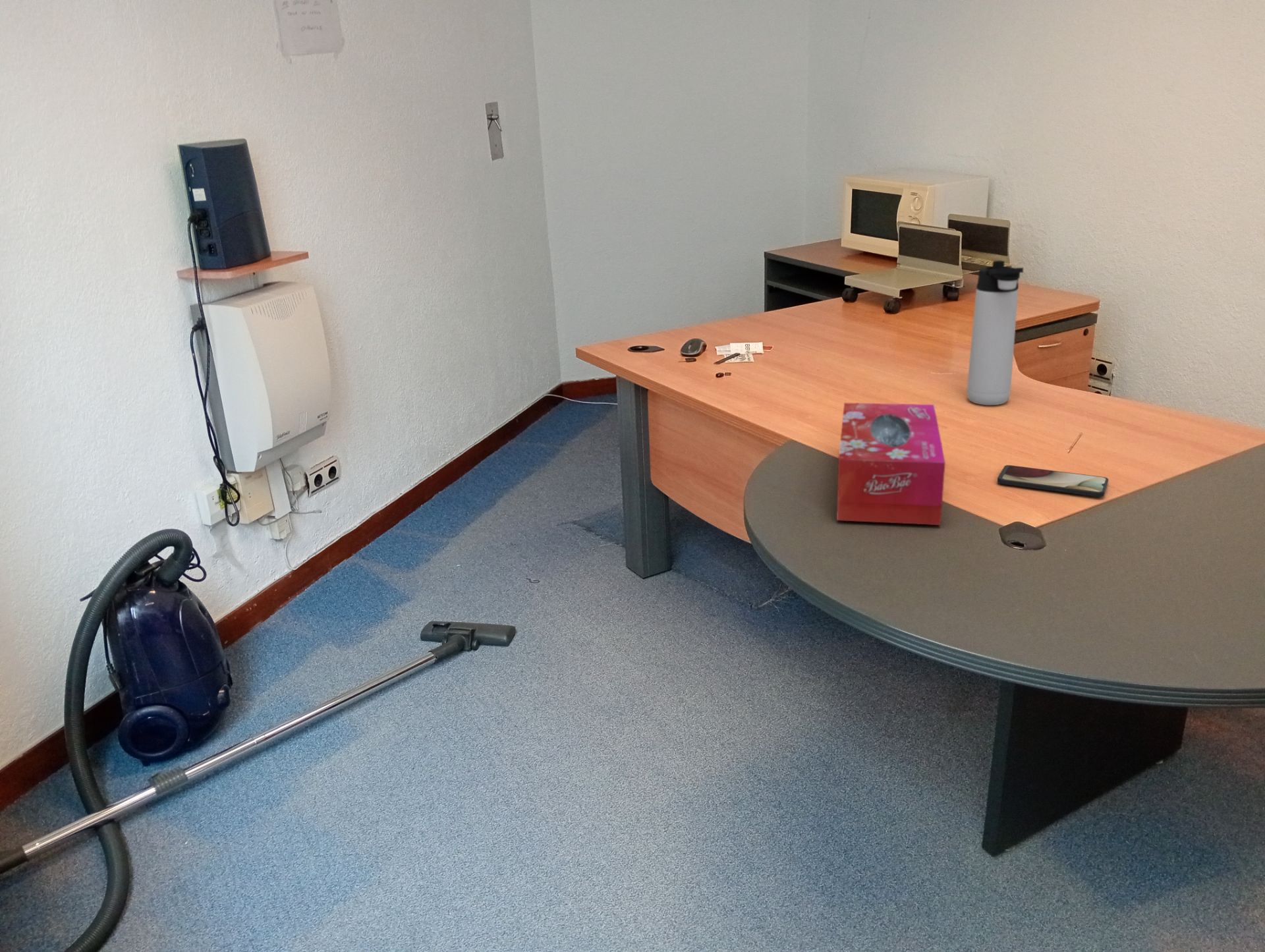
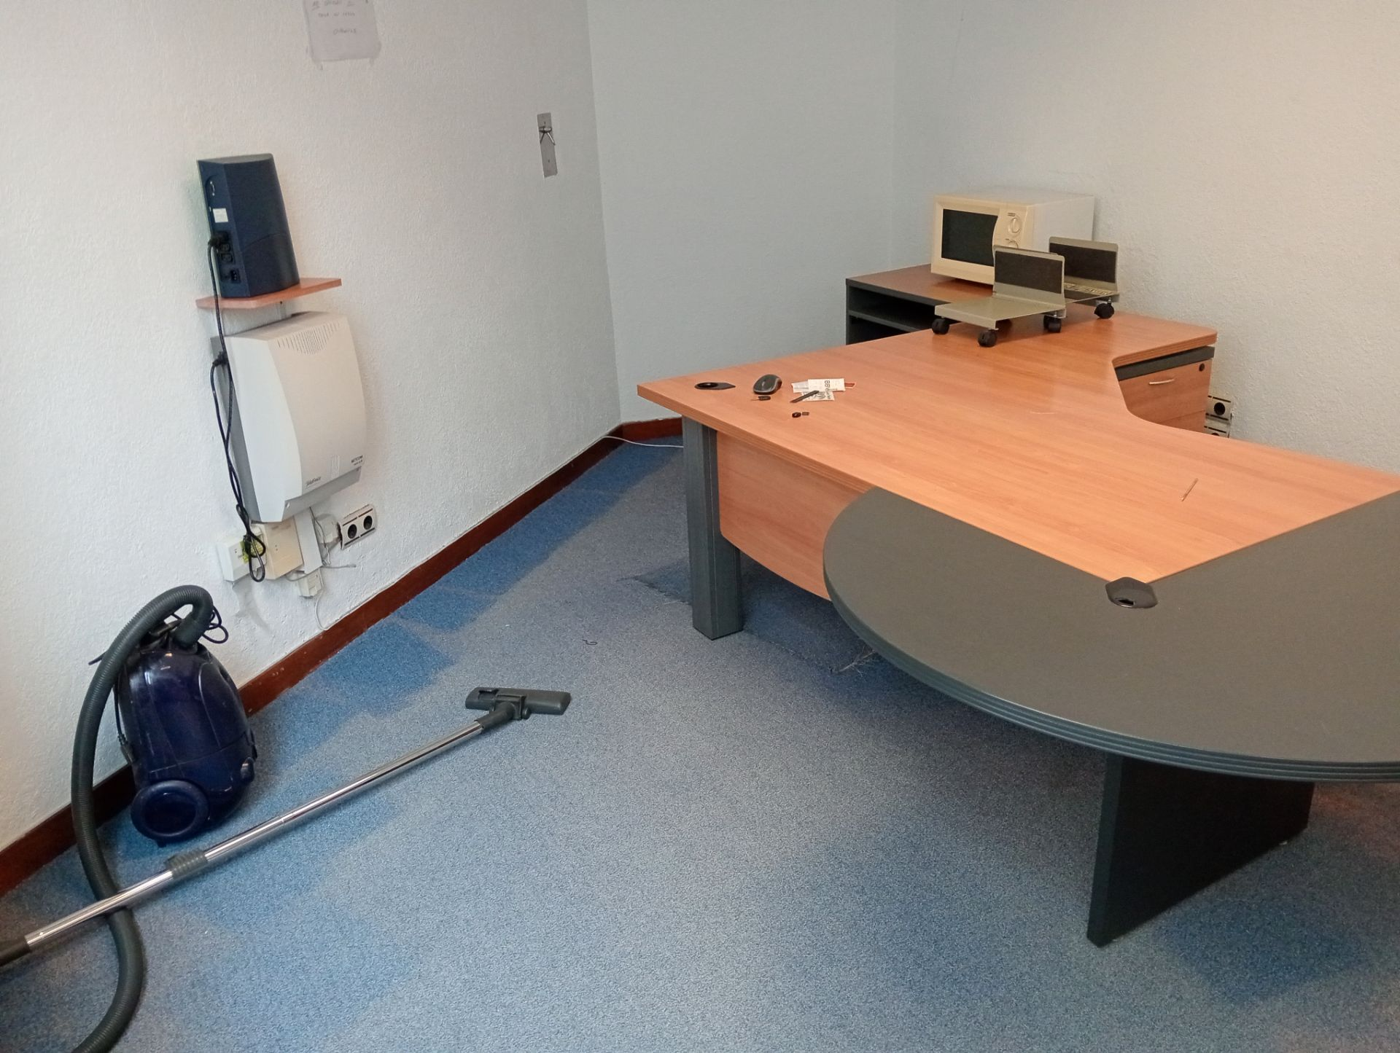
- tissue box (888, 459)
- thermos bottle (996, 335)
- smartphone (1052, 480)
